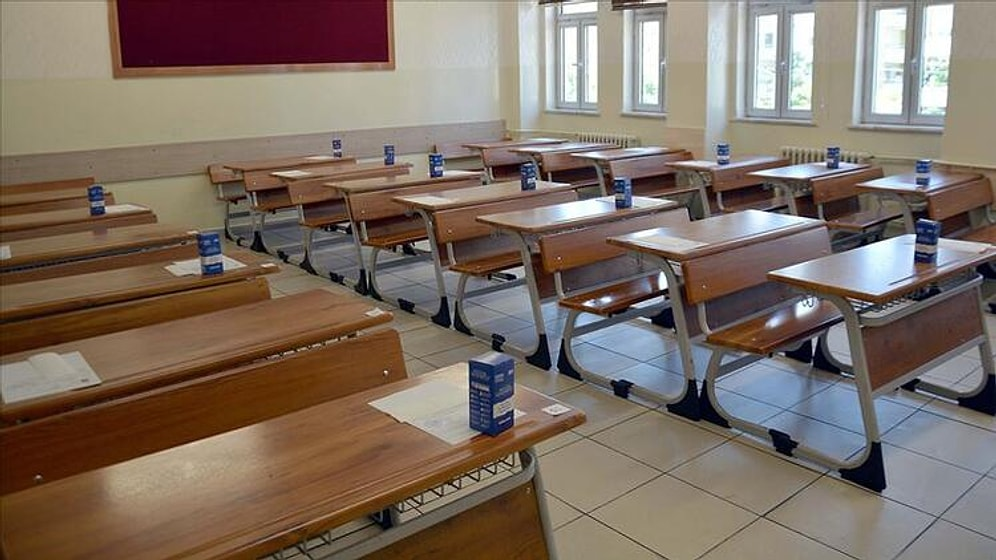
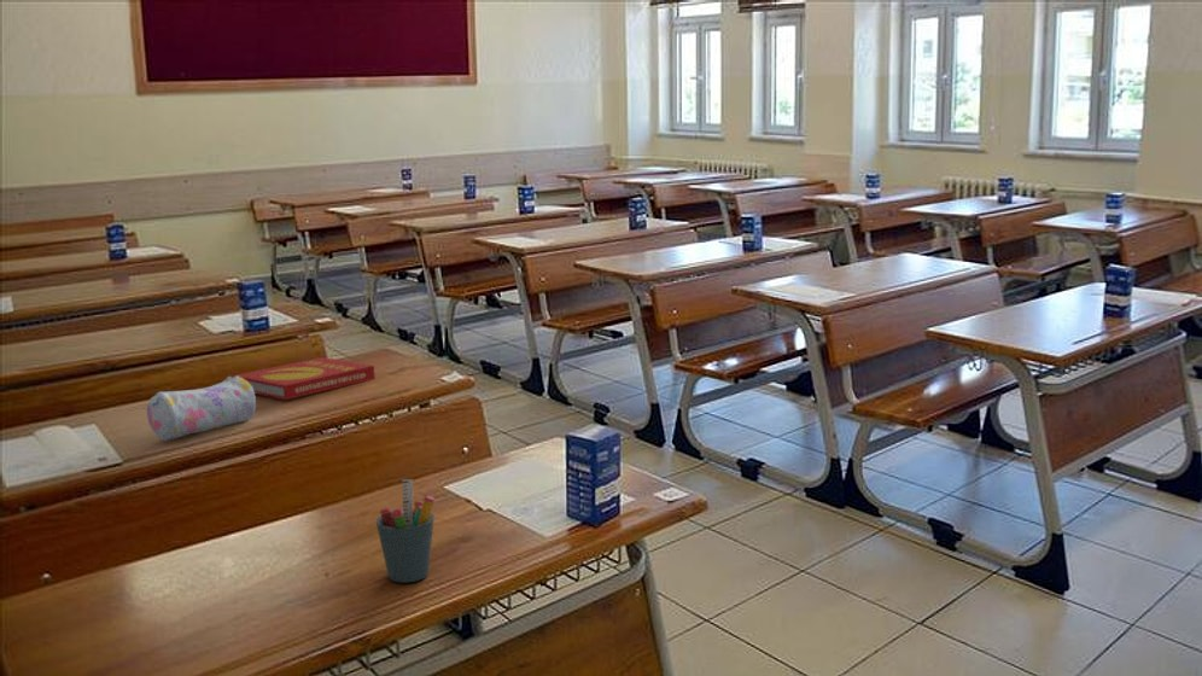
+ pencil case (203, 407)
+ book (305, 377)
+ pen holder (407, 531)
